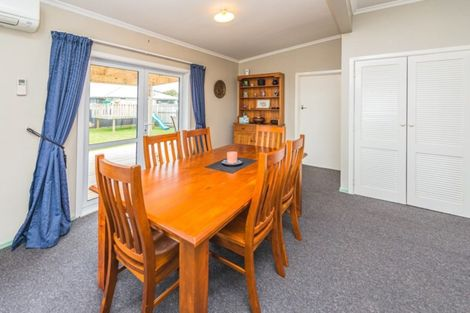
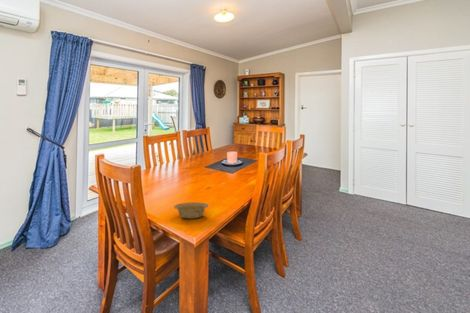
+ bowl (191, 211)
